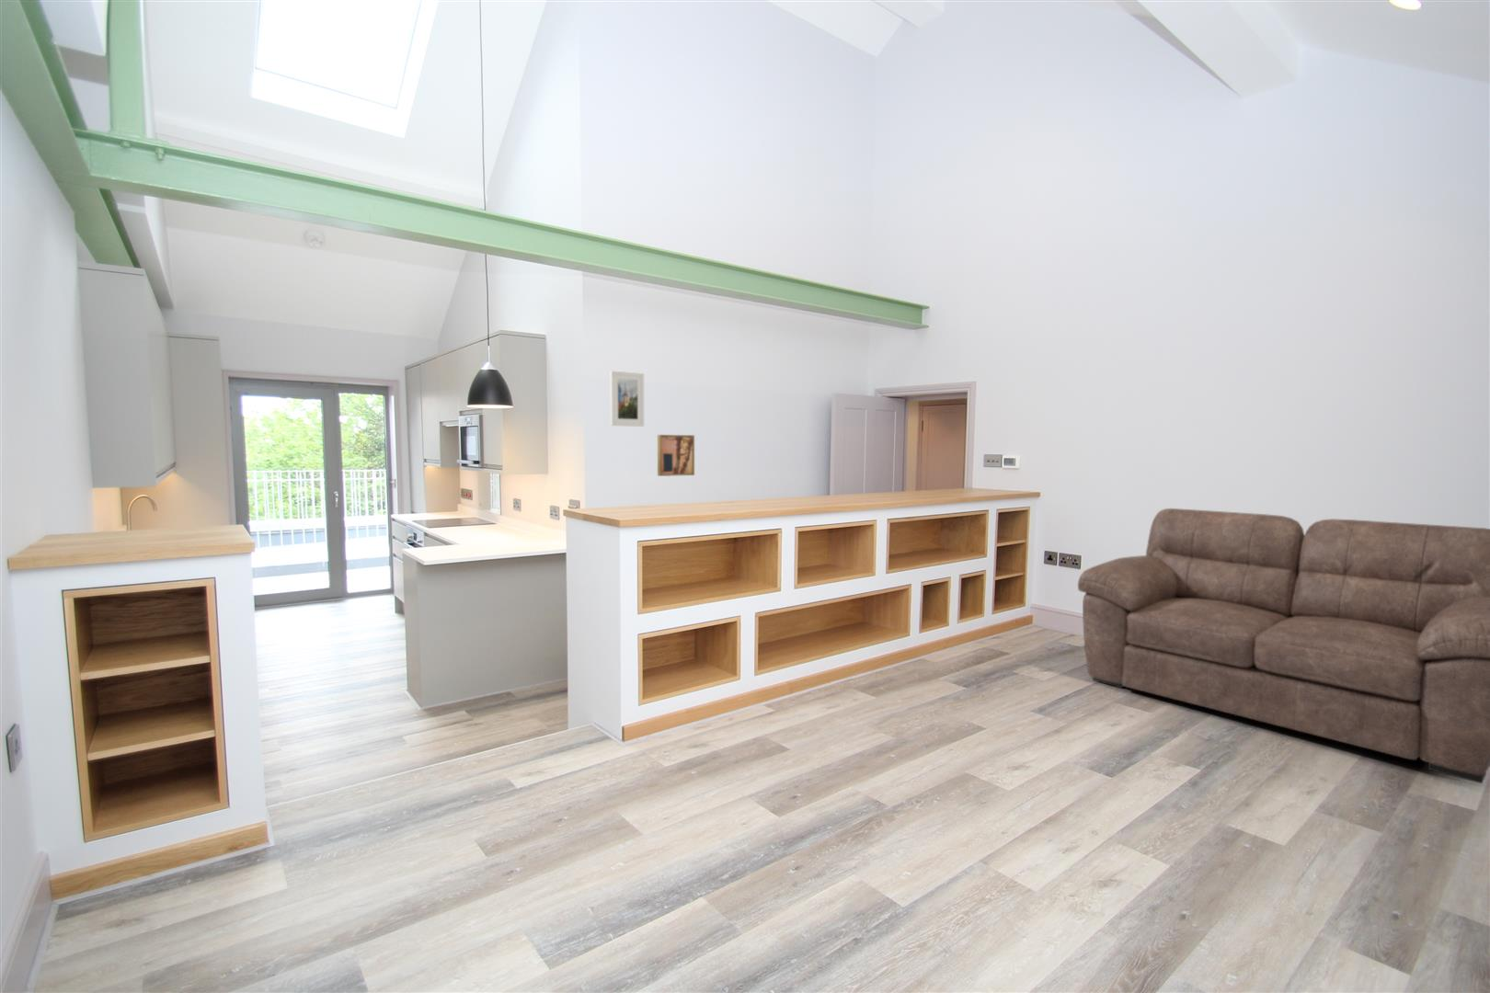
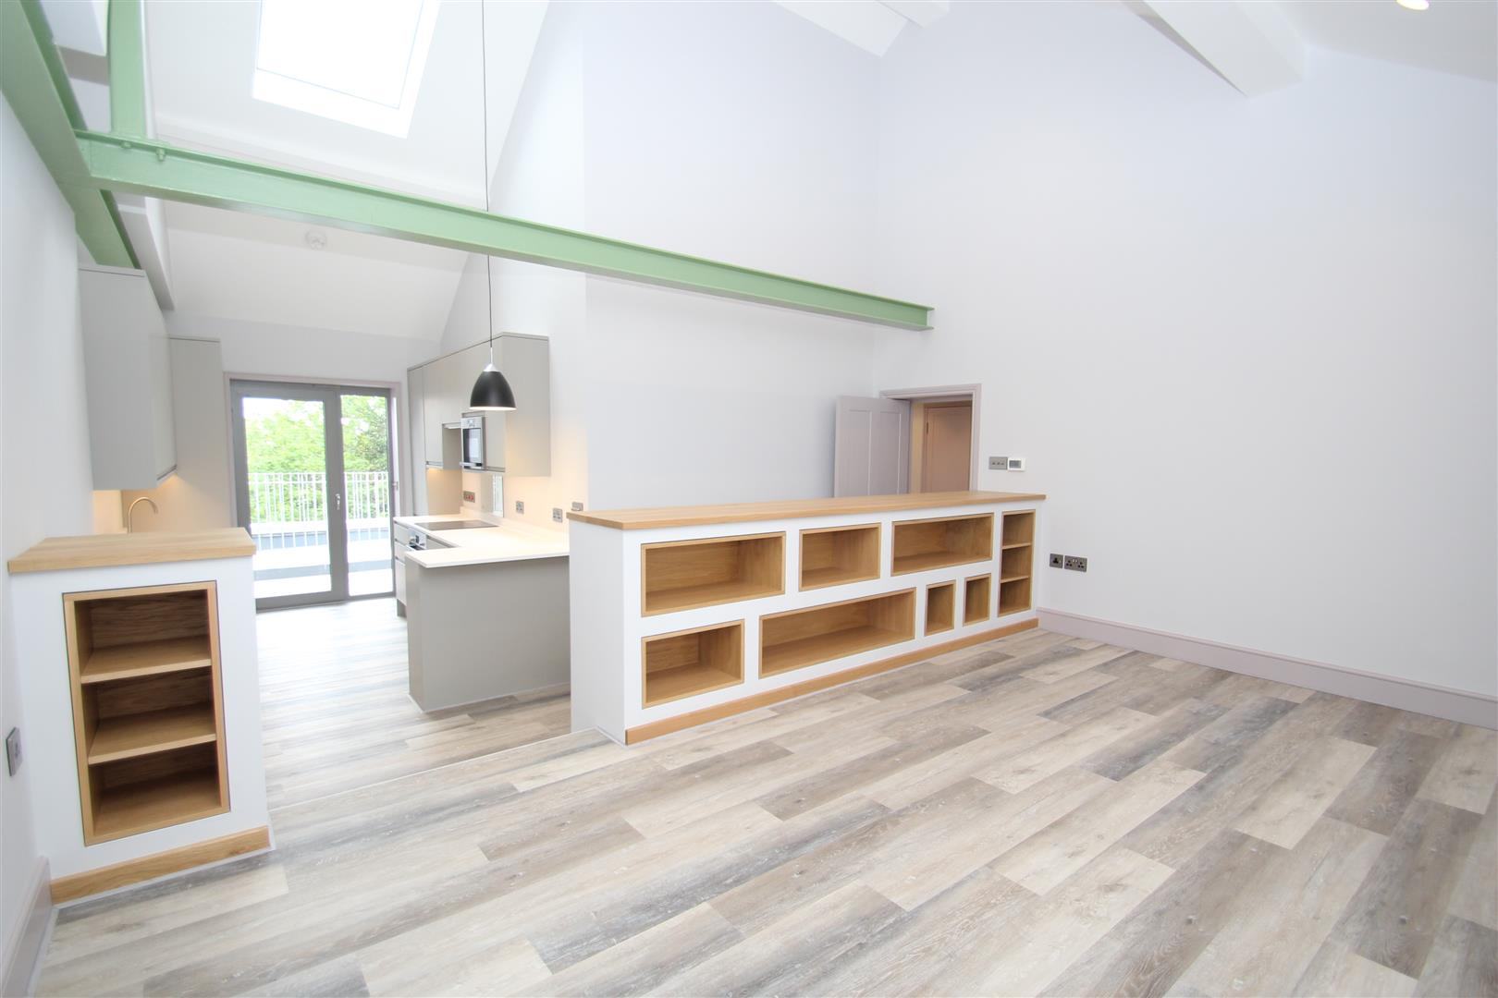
- wall art (676, 455)
- sofa (1282, 613)
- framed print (627, 399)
